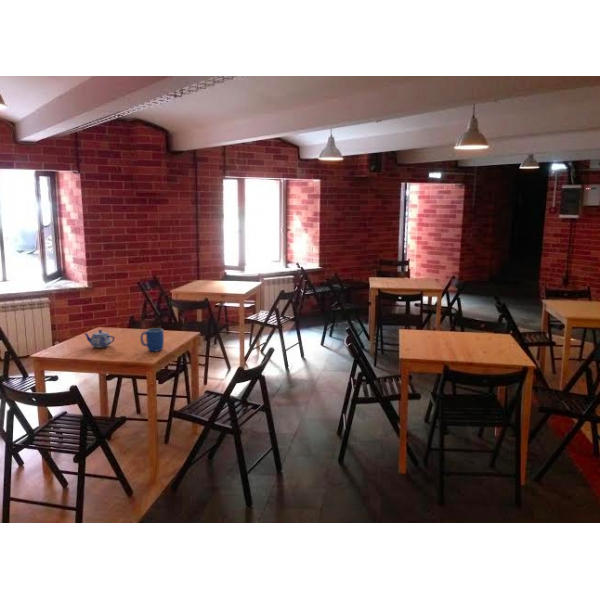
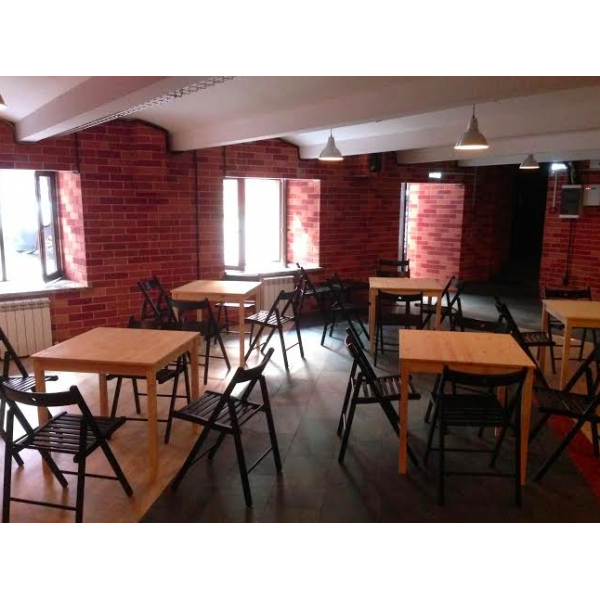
- mug (153, 339)
- teapot (99, 338)
